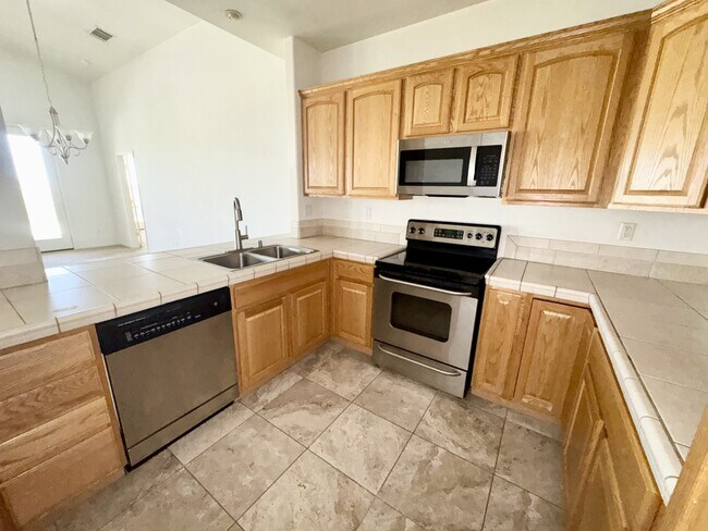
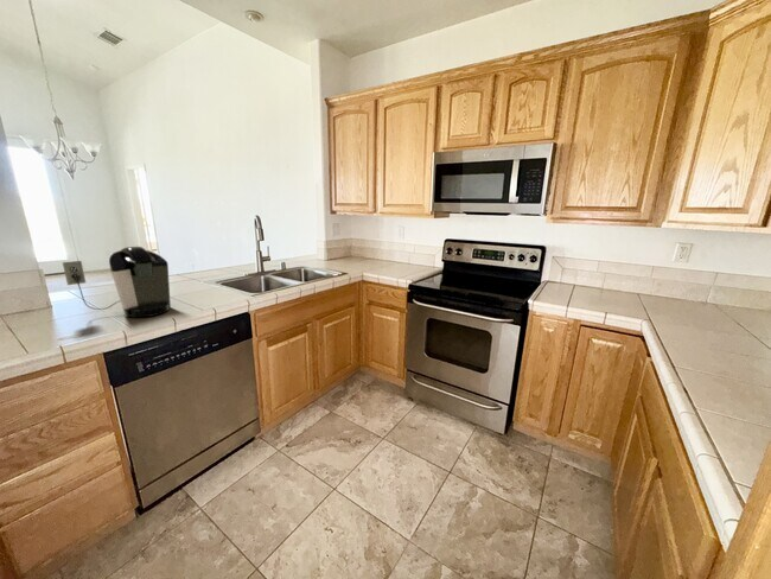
+ coffee maker (125, 281)
